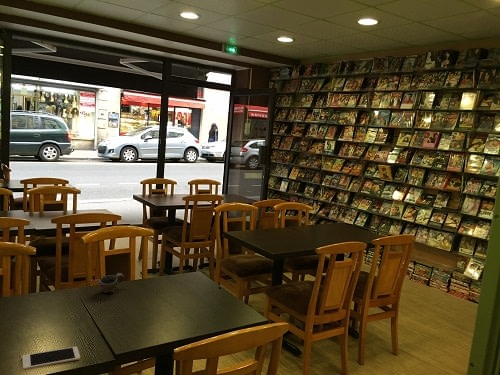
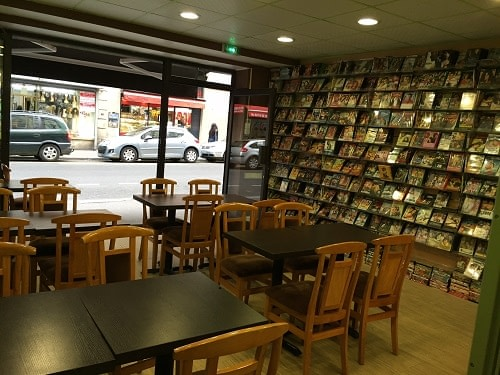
- cup (109, 283)
- cell phone (51, 357)
